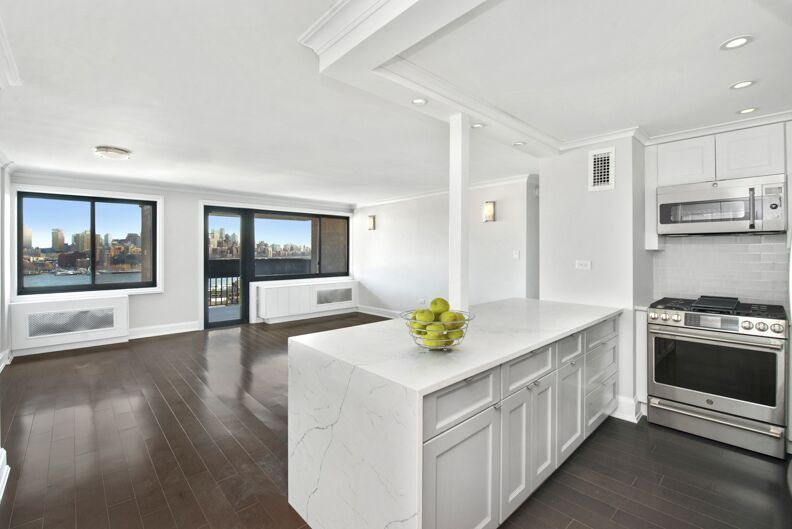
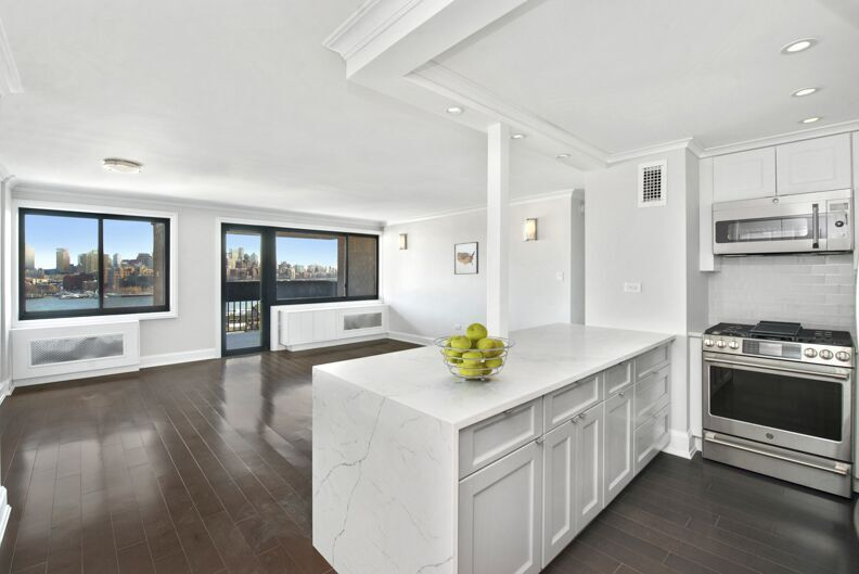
+ wall art (465, 258)
